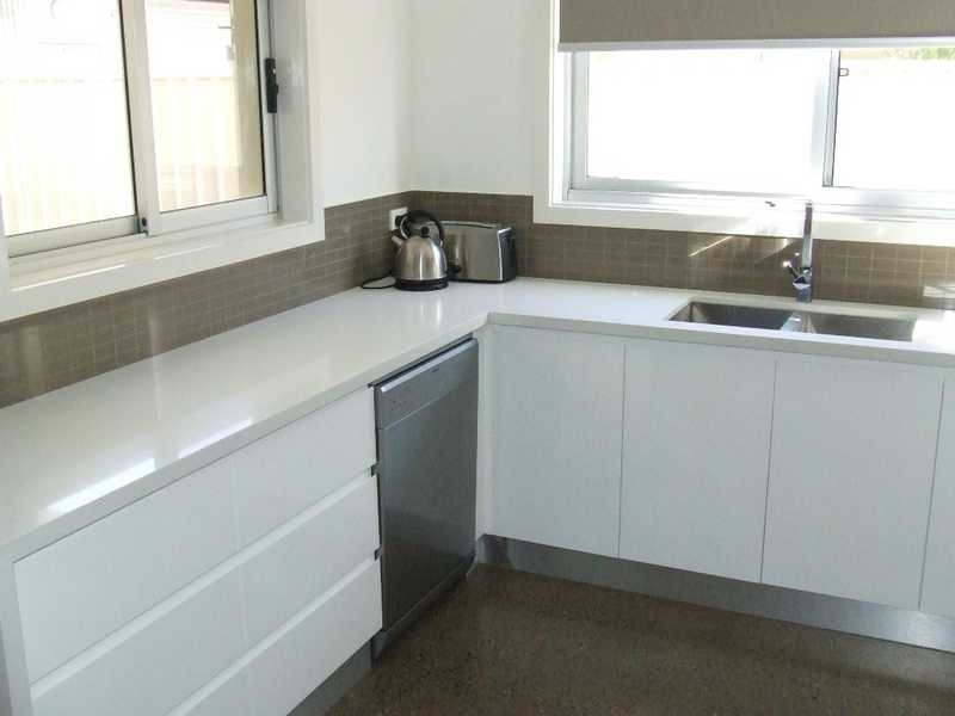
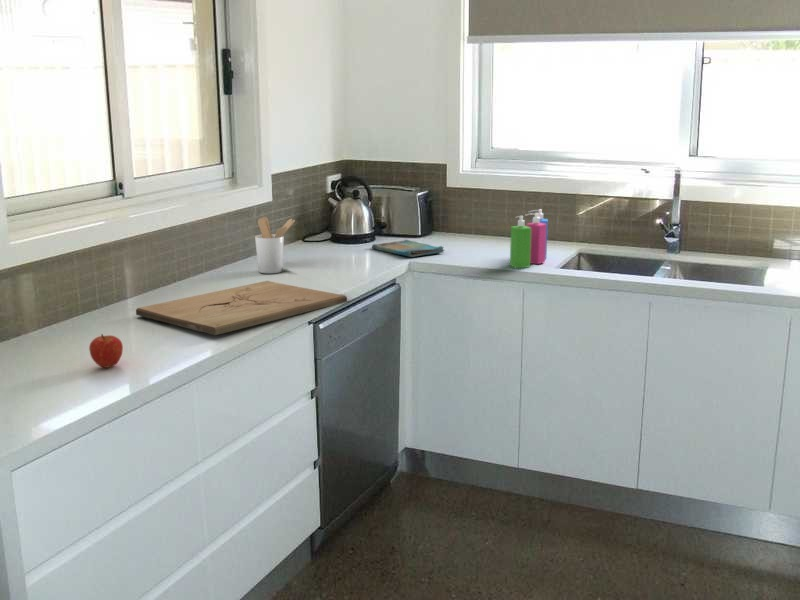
+ soap dispenser (530, 237)
+ dish towel (407, 247)
+ cutting board (244, 304)
+ utensil holder (276, 244)
+ fruit (106, 350)
